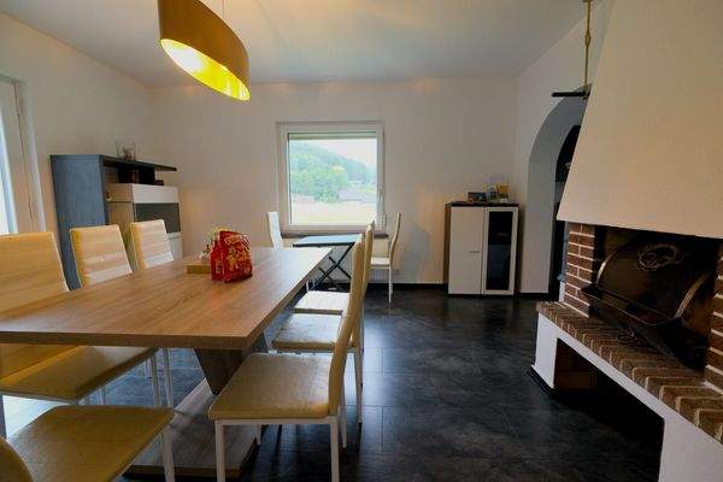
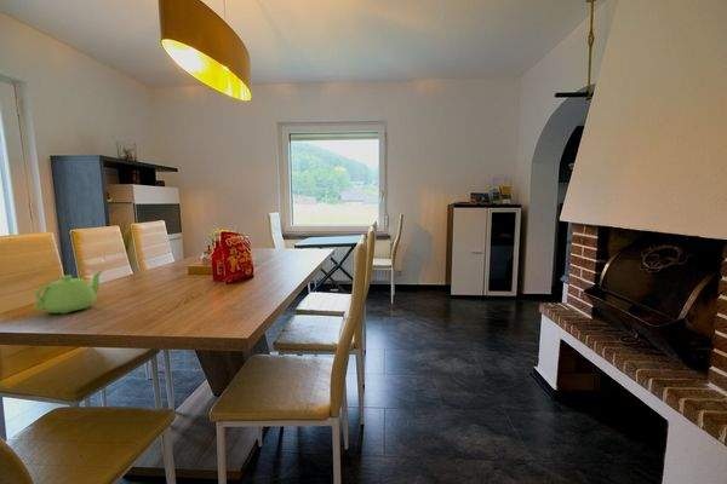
+ teapot (70, 292)
